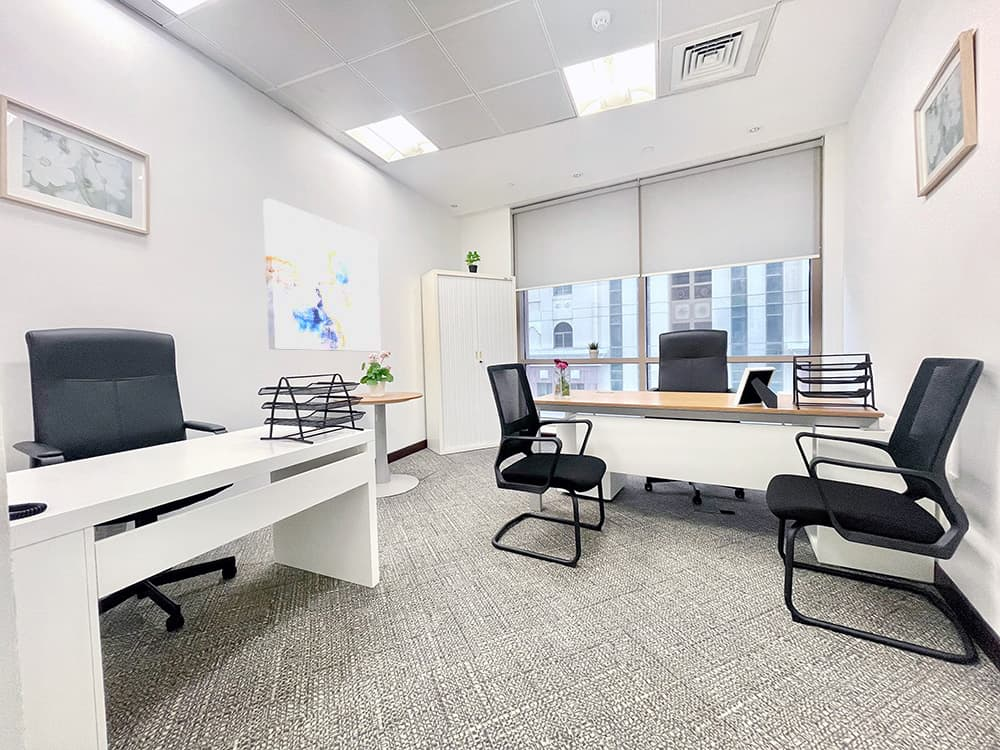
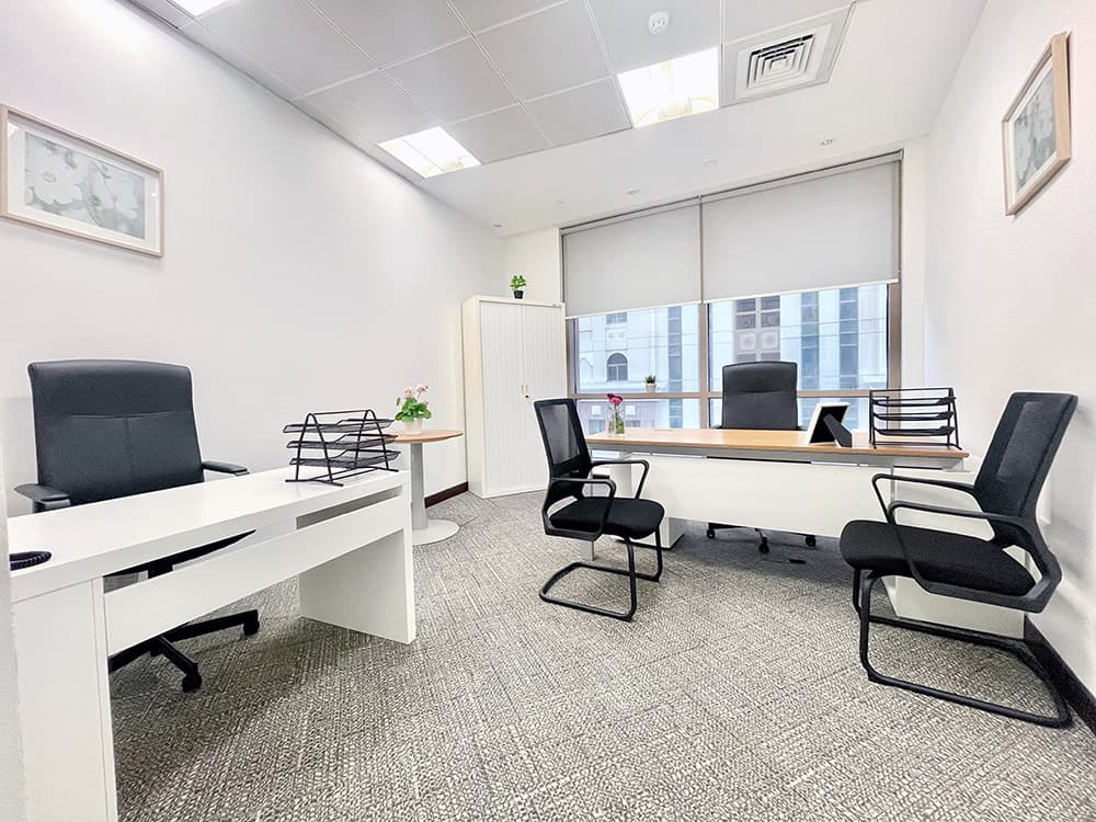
- wall art (330, 286)
